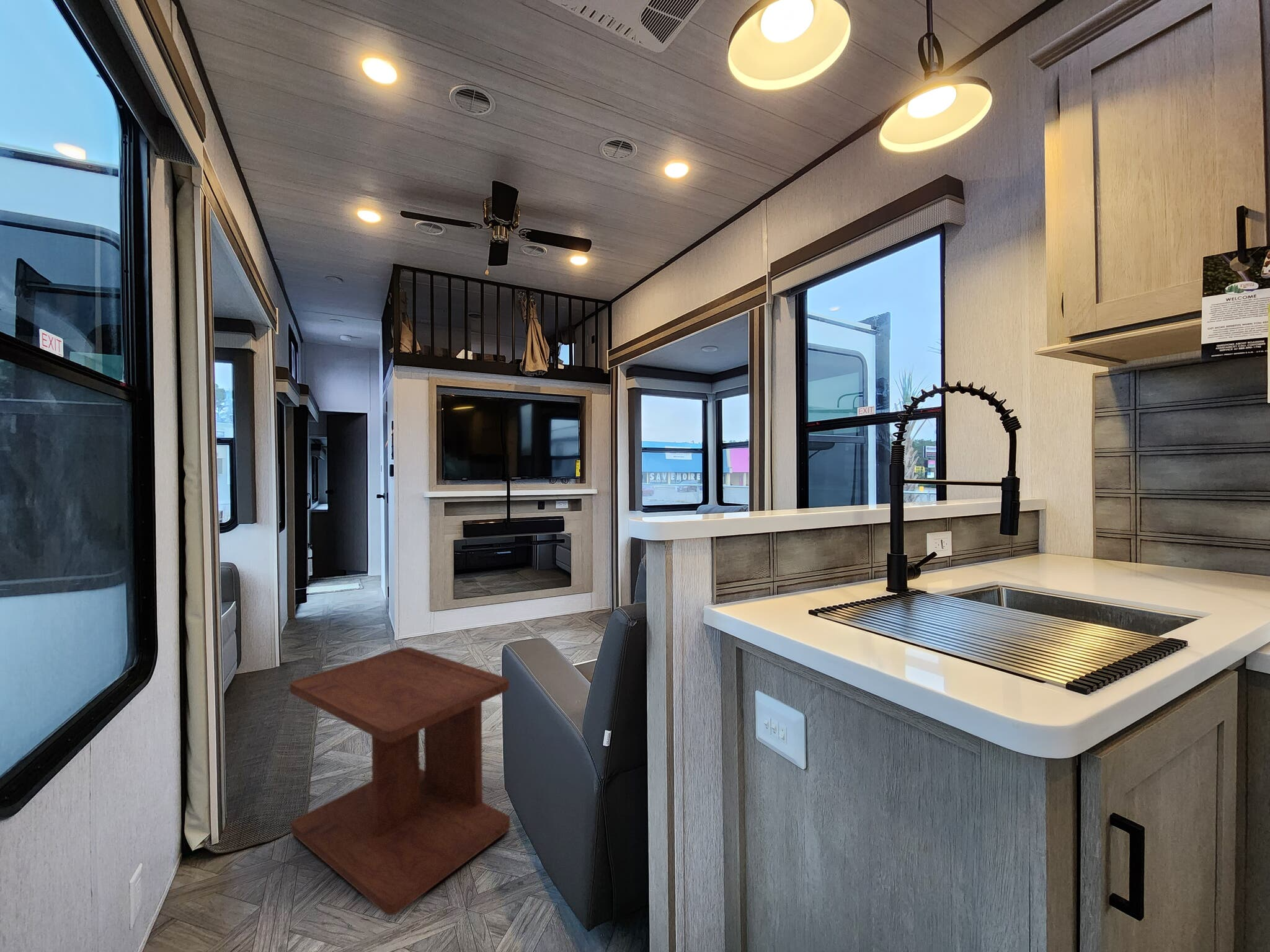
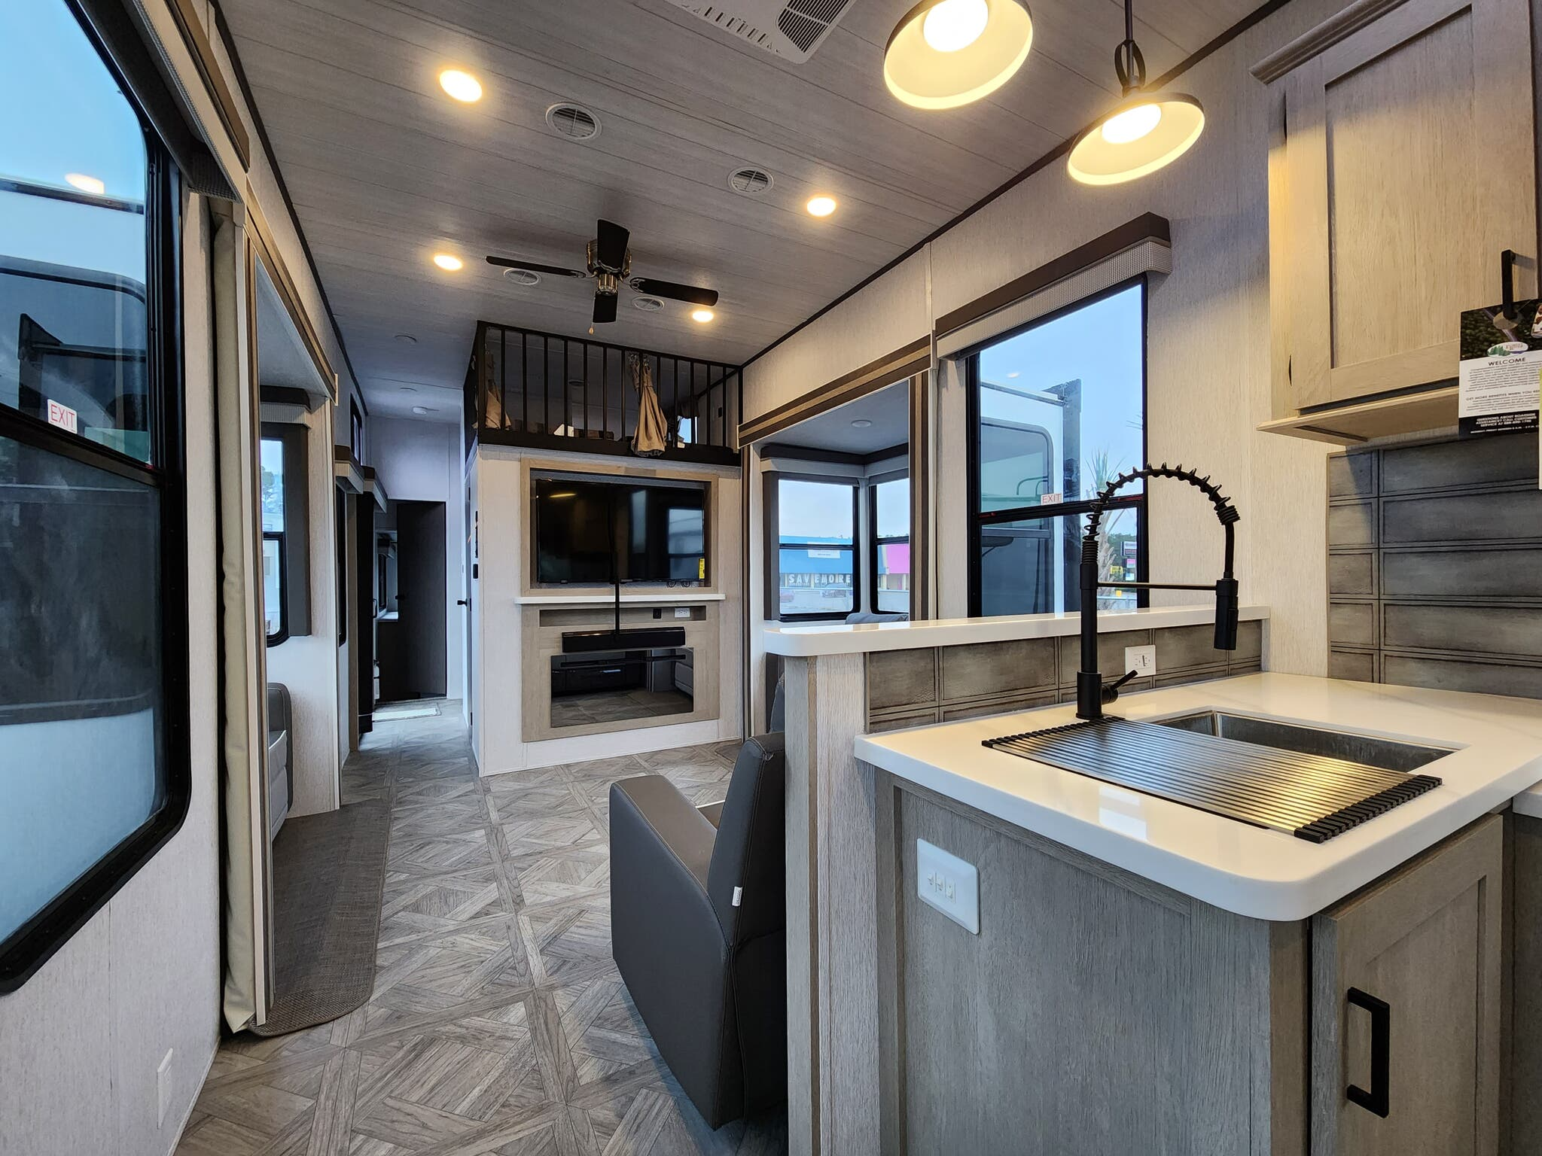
- side table (401, 757)
